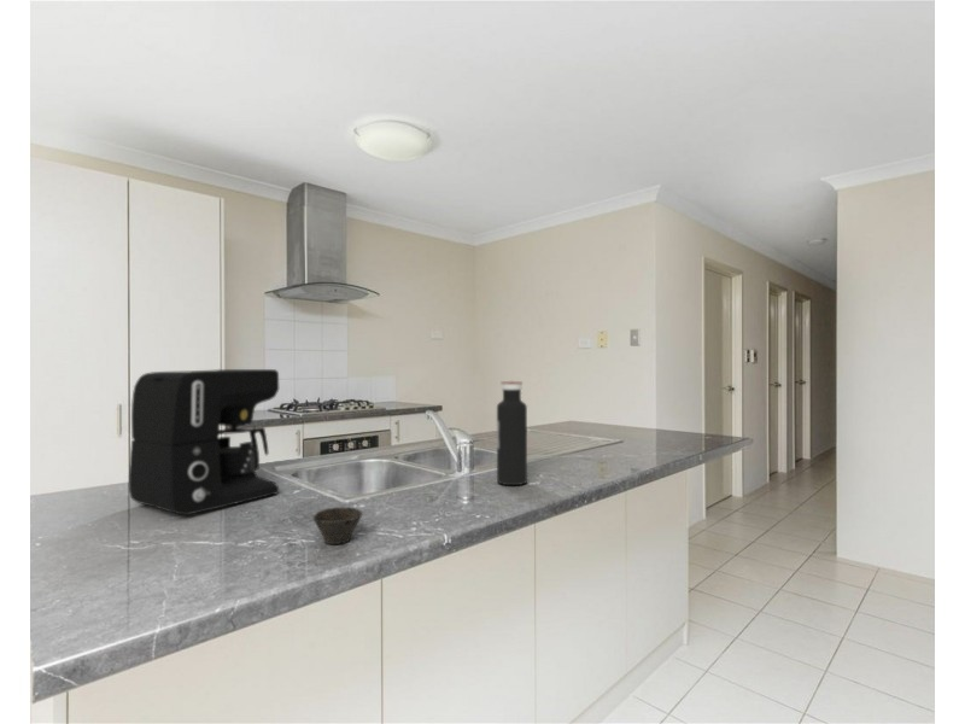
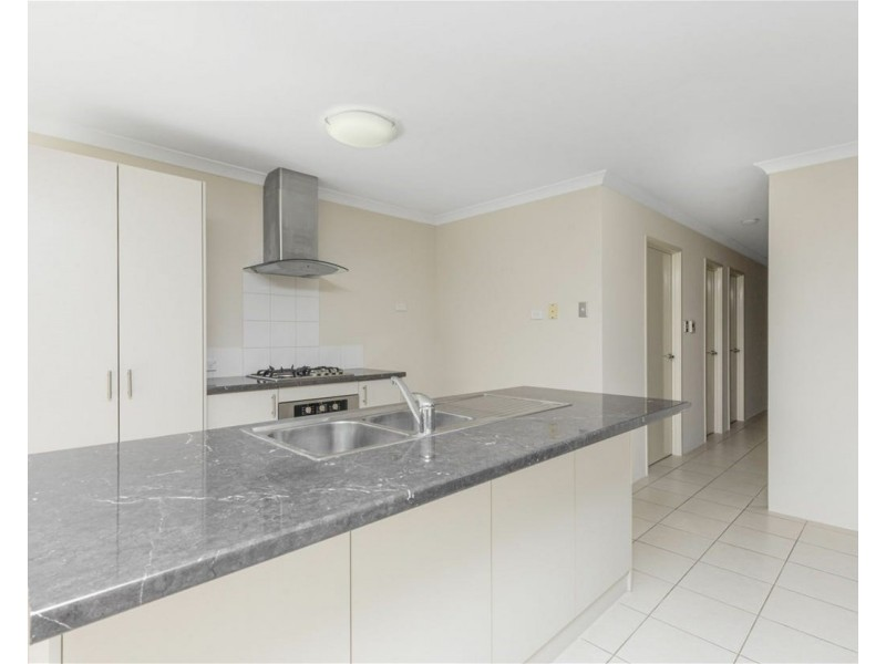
- coffee maker (215, 433)
- cup (340, 525)
- water bottle (511, 432)
